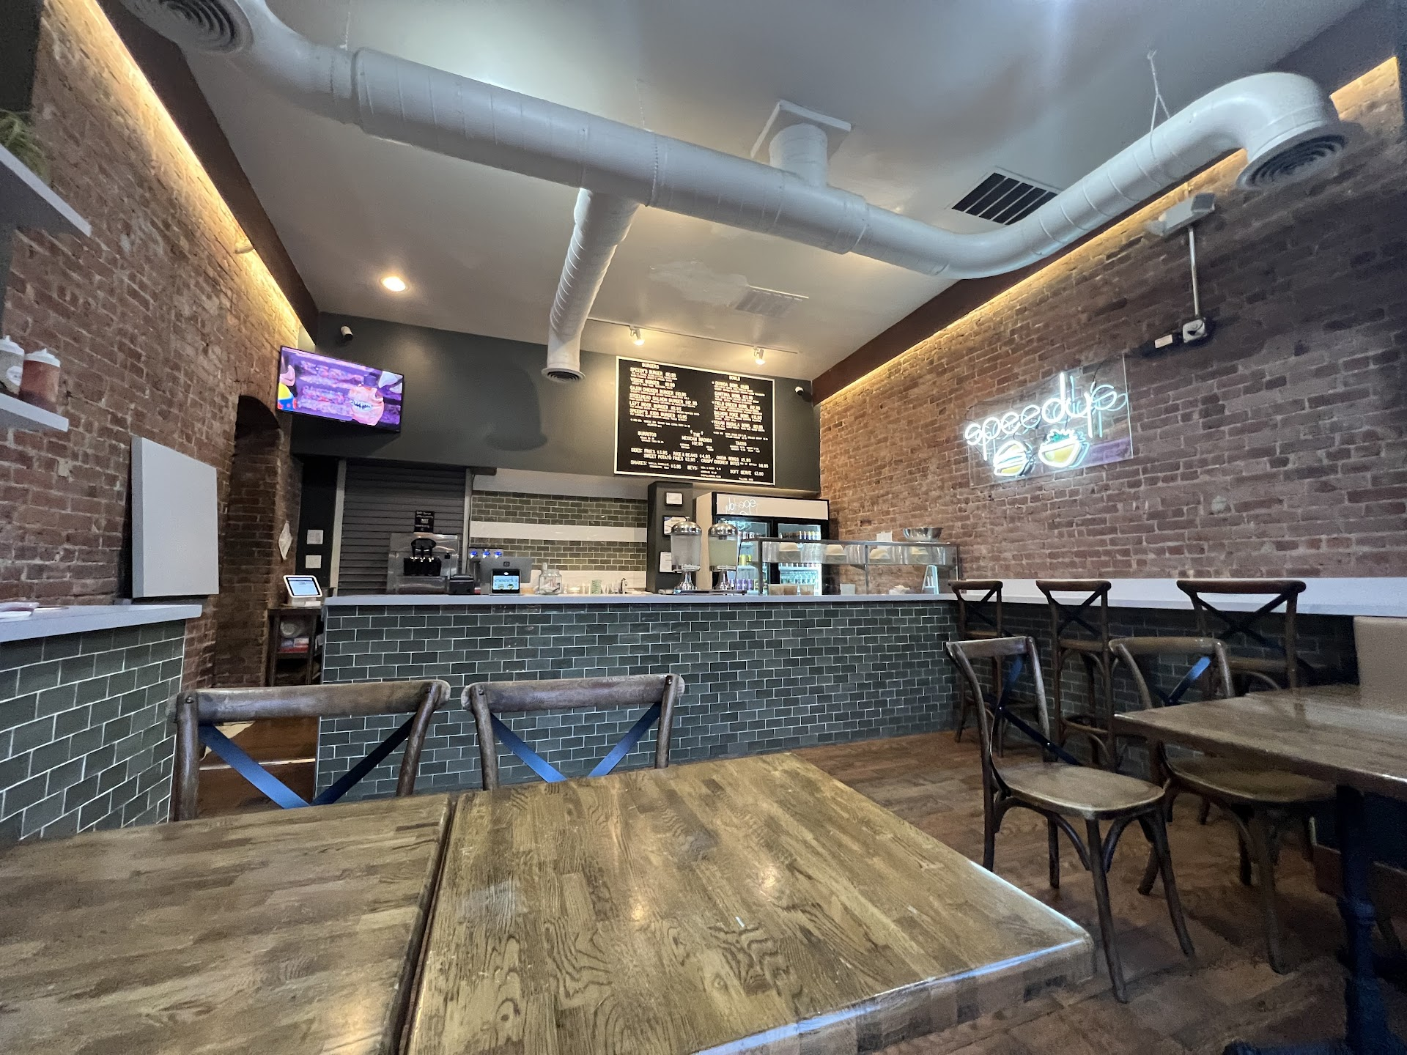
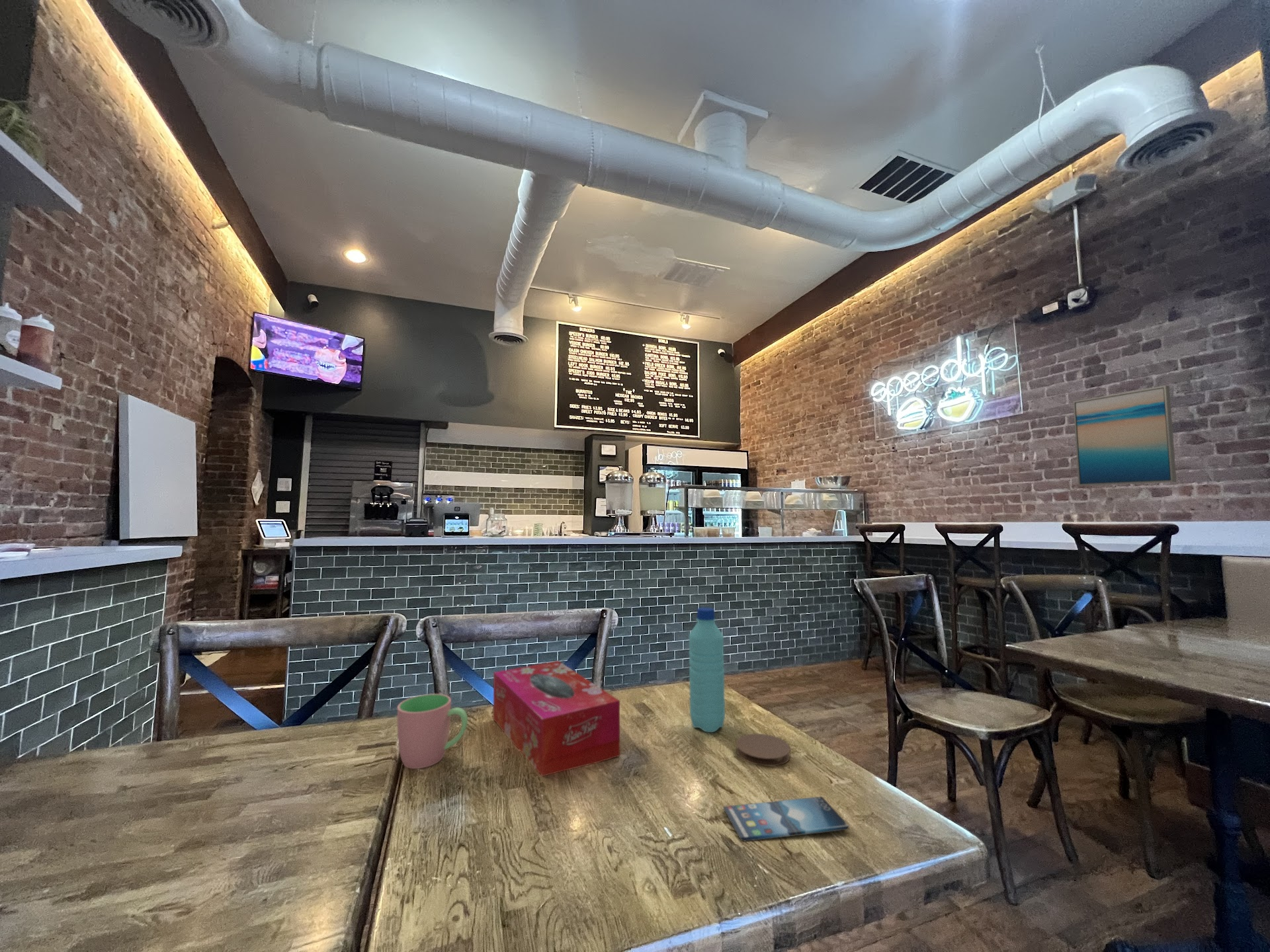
+ wall art (1121, 438)
+ cup (433, 731)
+ tissue box (551, 710)
+ coaster (763, 749)
+ smartphone (784, 818)
+ water bottle (706, 667)
